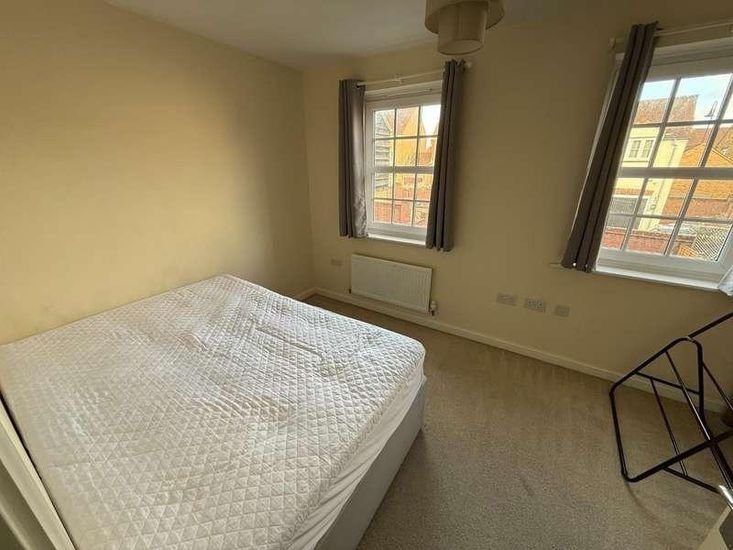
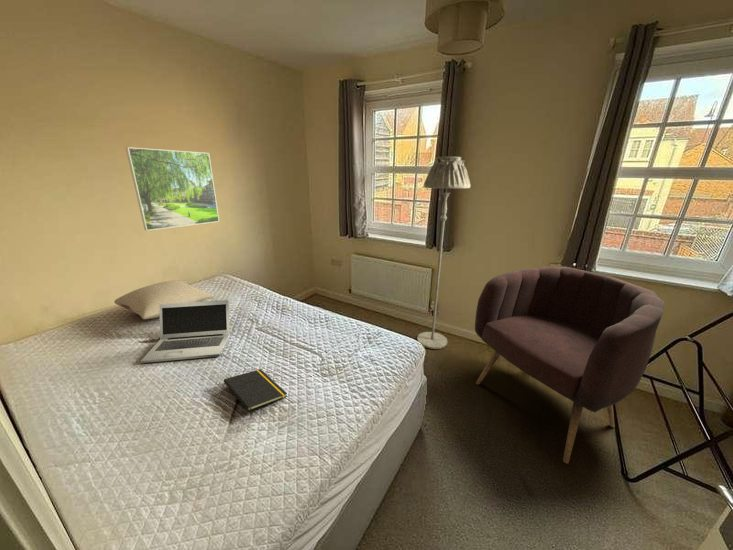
+ notepad (255, 387)
+ laptop (188, 329)
+ floor lamp (439, 258)
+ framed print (178, 189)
+ pillow (166, 298)
+ armchair (548, 351)
